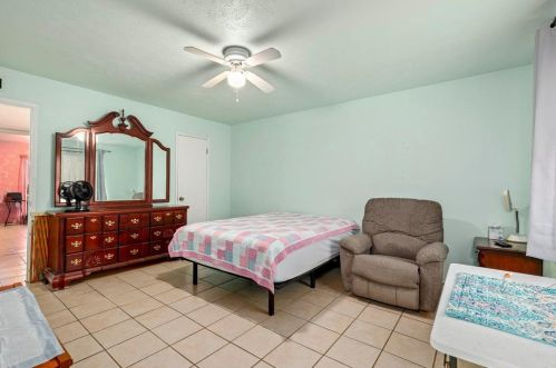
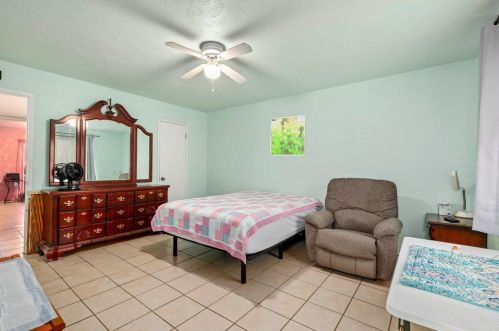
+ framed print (287, 136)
